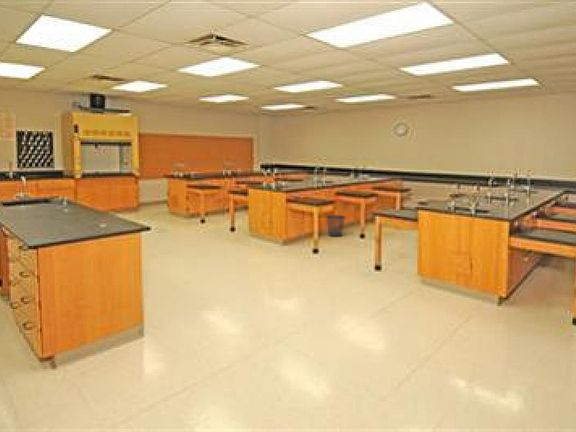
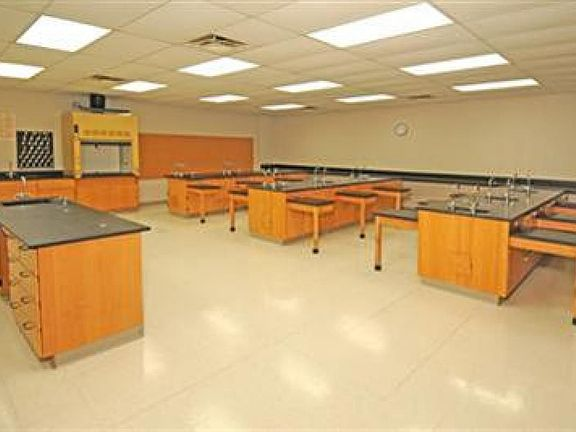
- wastebasket (335, 225)
